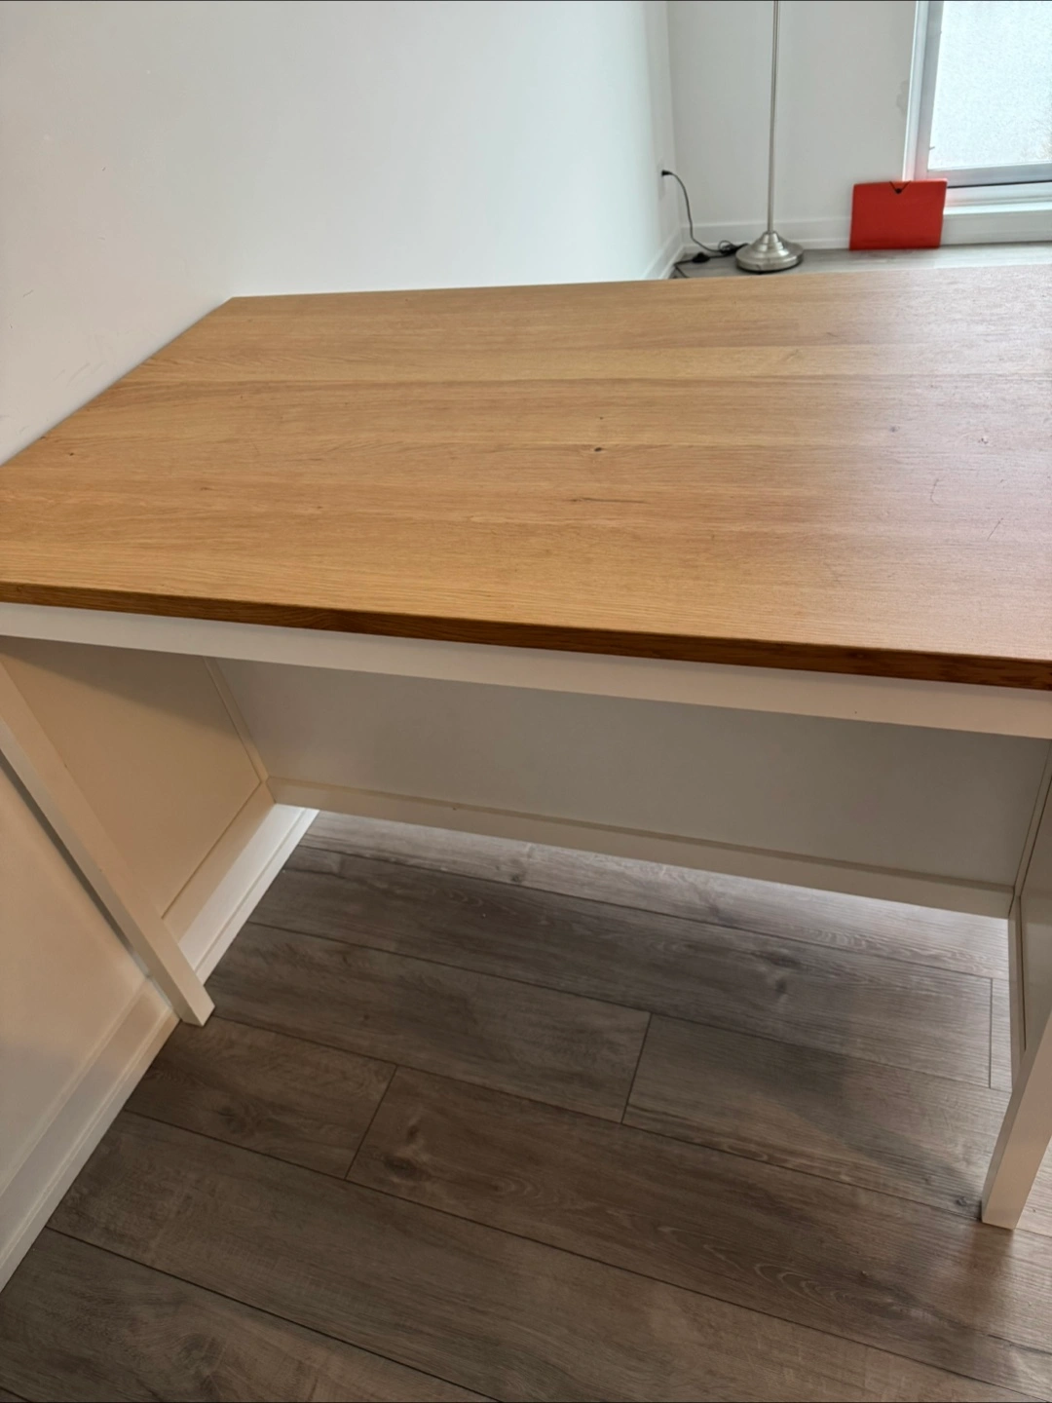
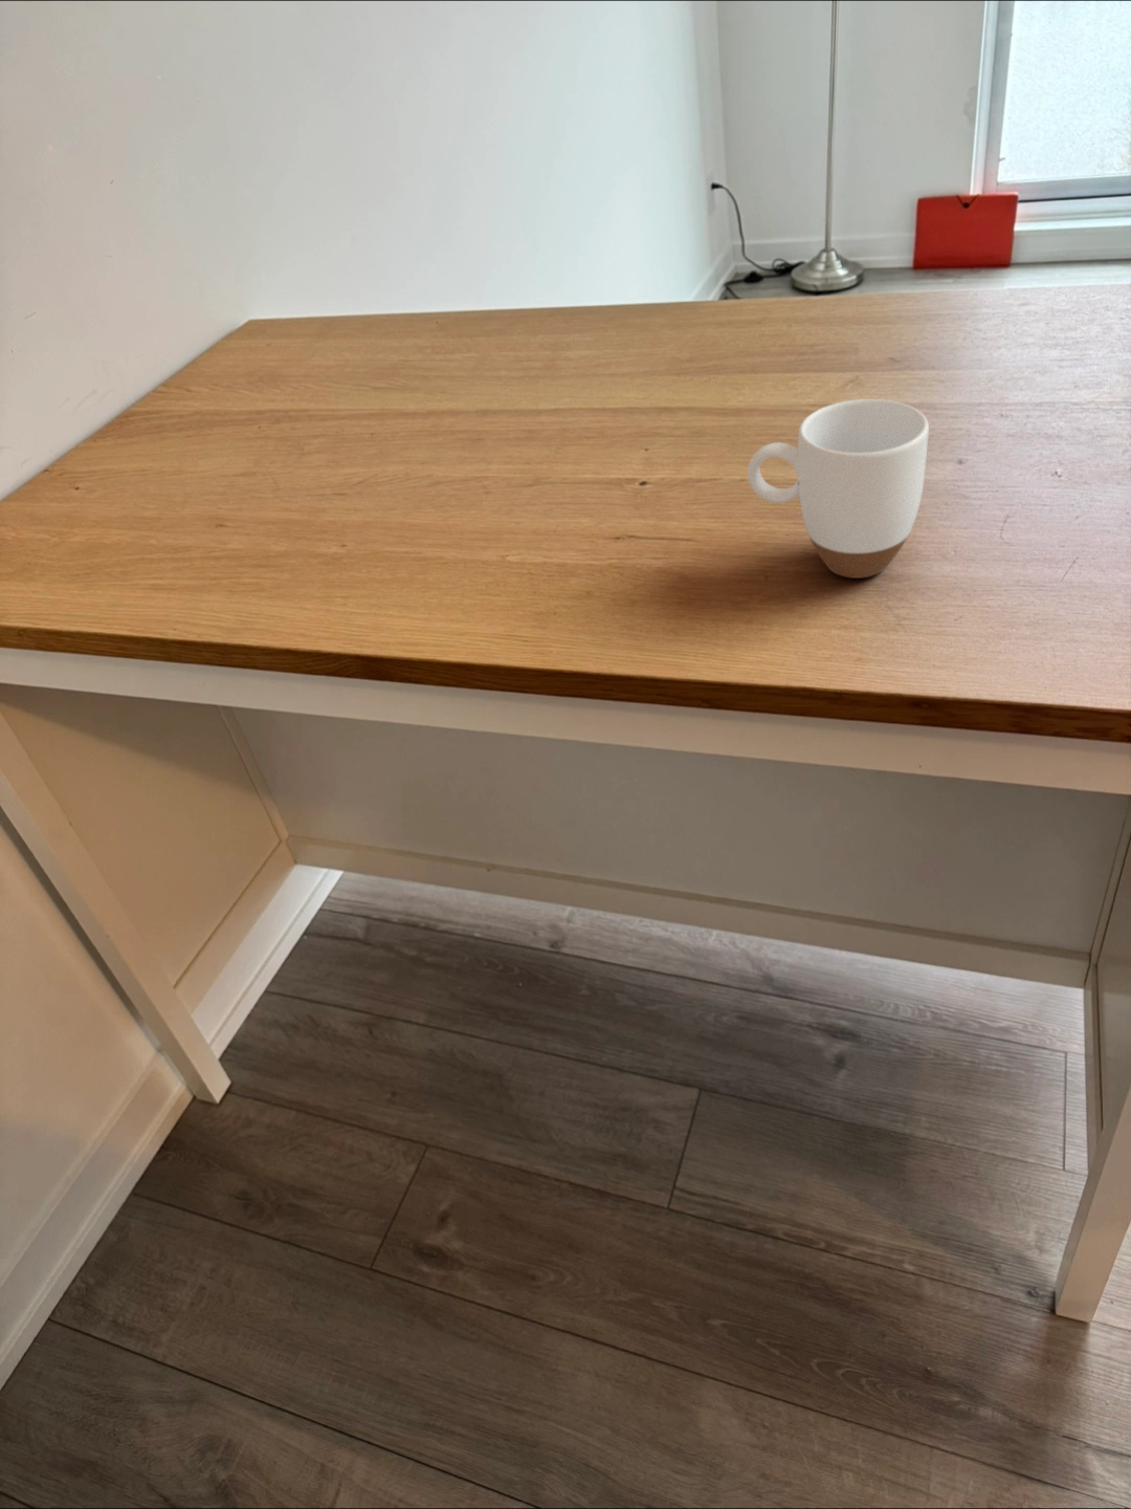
+ mug (832, 494)
